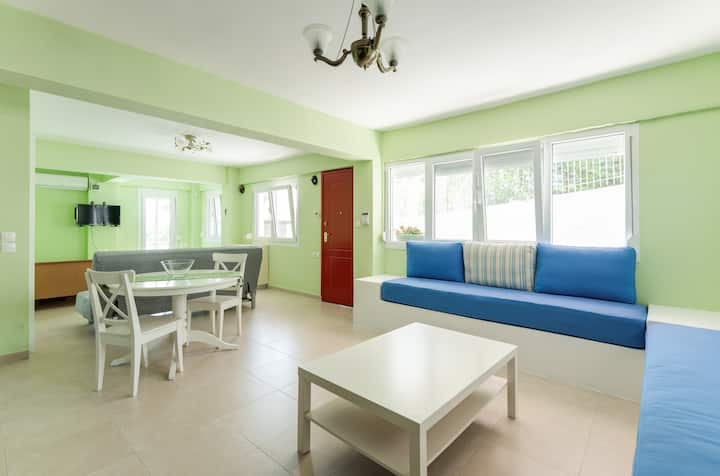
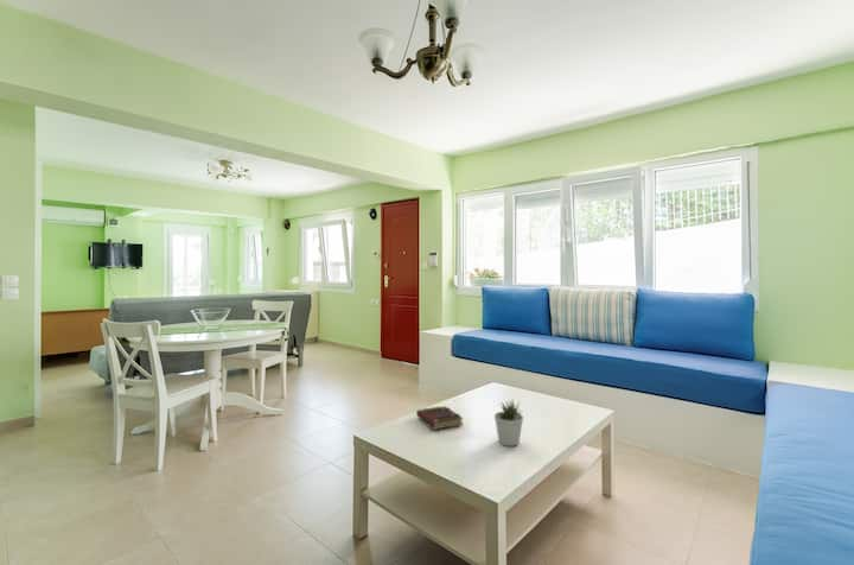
+ book (439, 417)
+ potted plant (508, 419)
